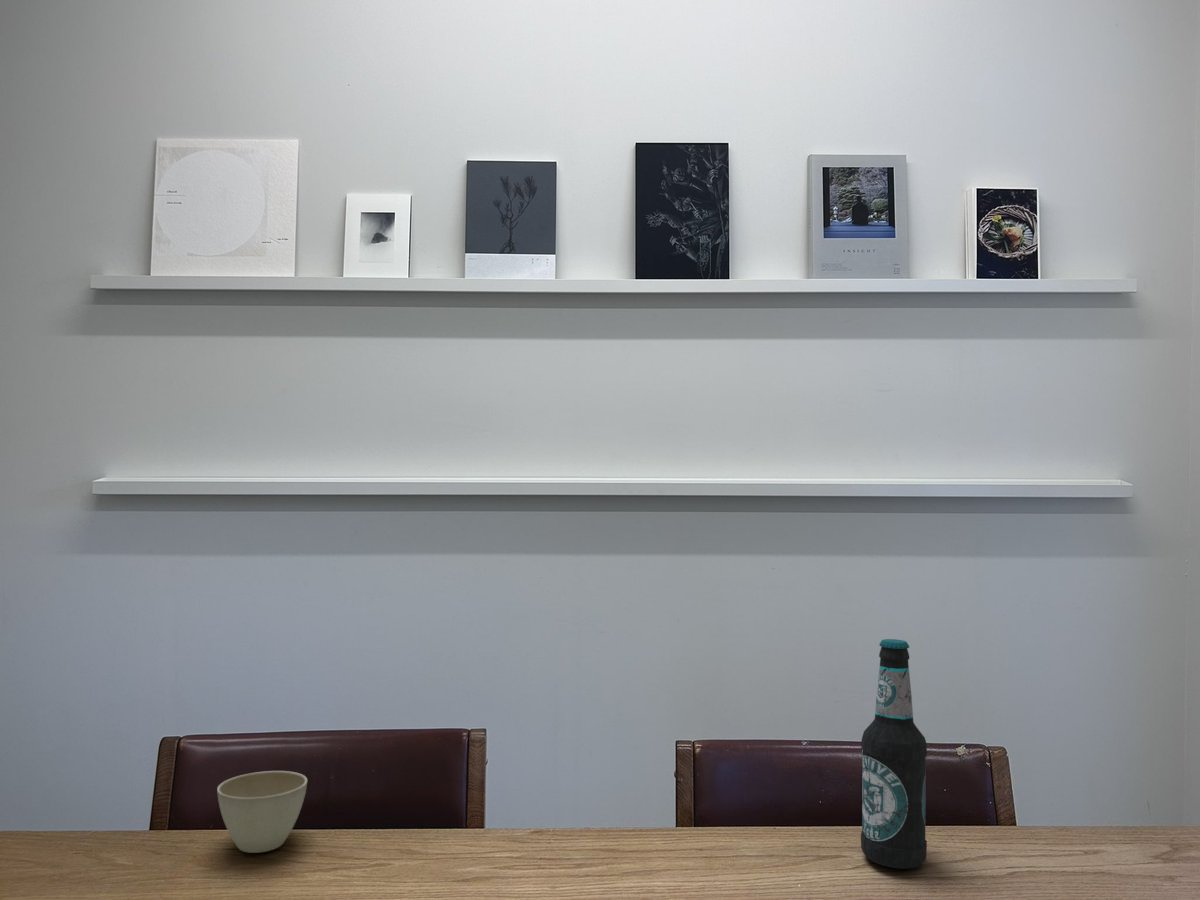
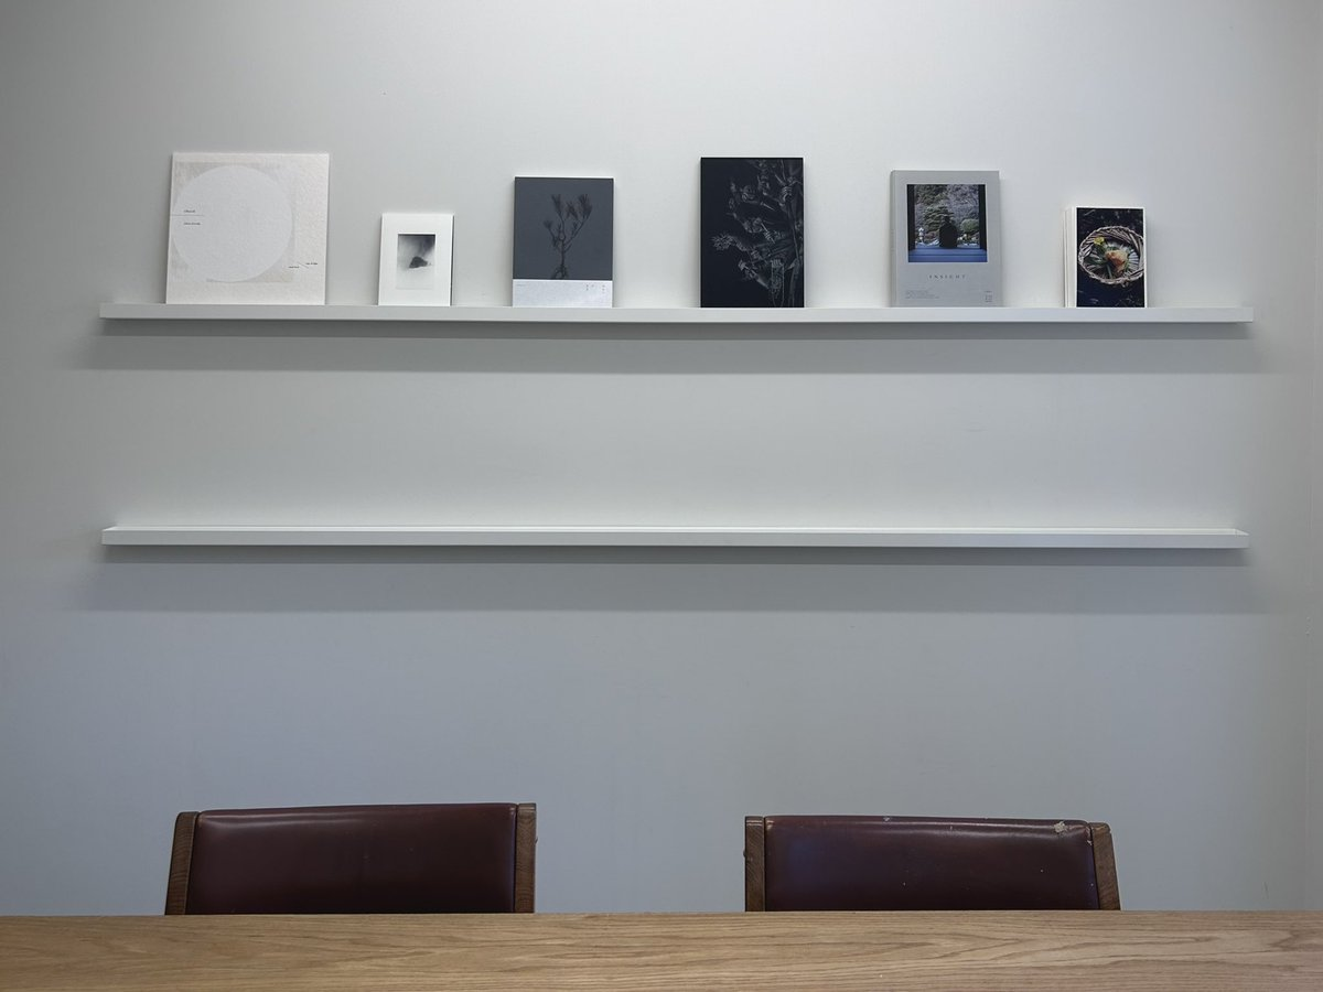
- flower pot (261, 813)
- bottle (893, 749)
